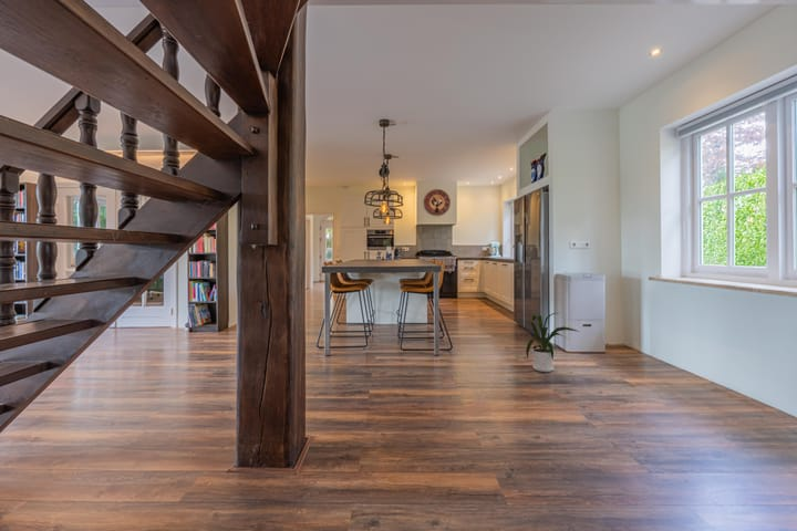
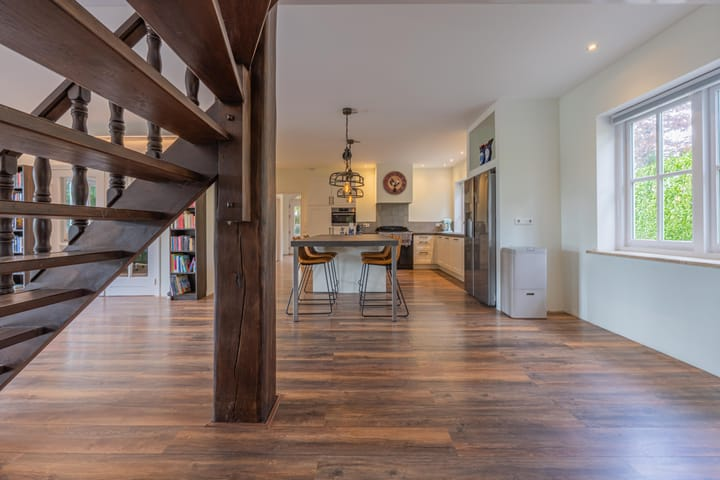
- house plant (545, 340)
